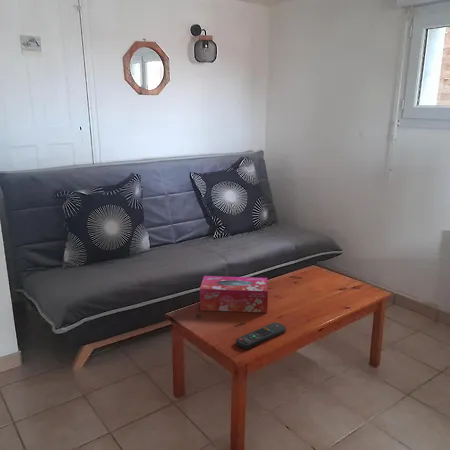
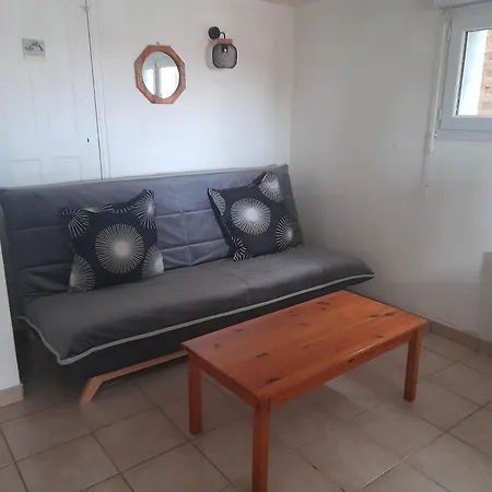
- tissue box (234, 293)
- remote control (261, 334)
